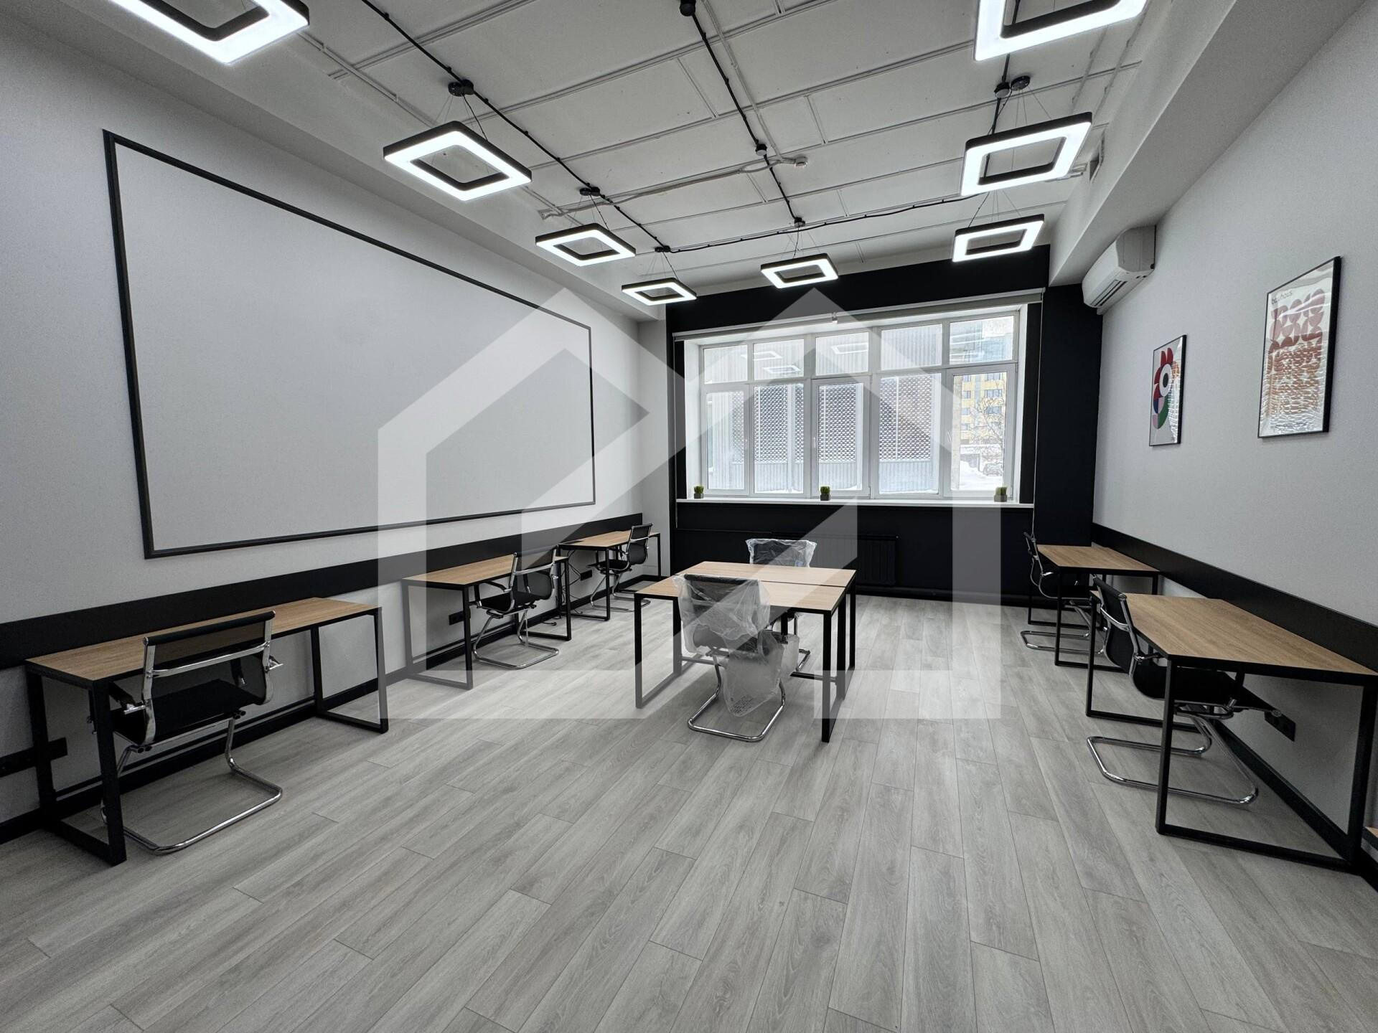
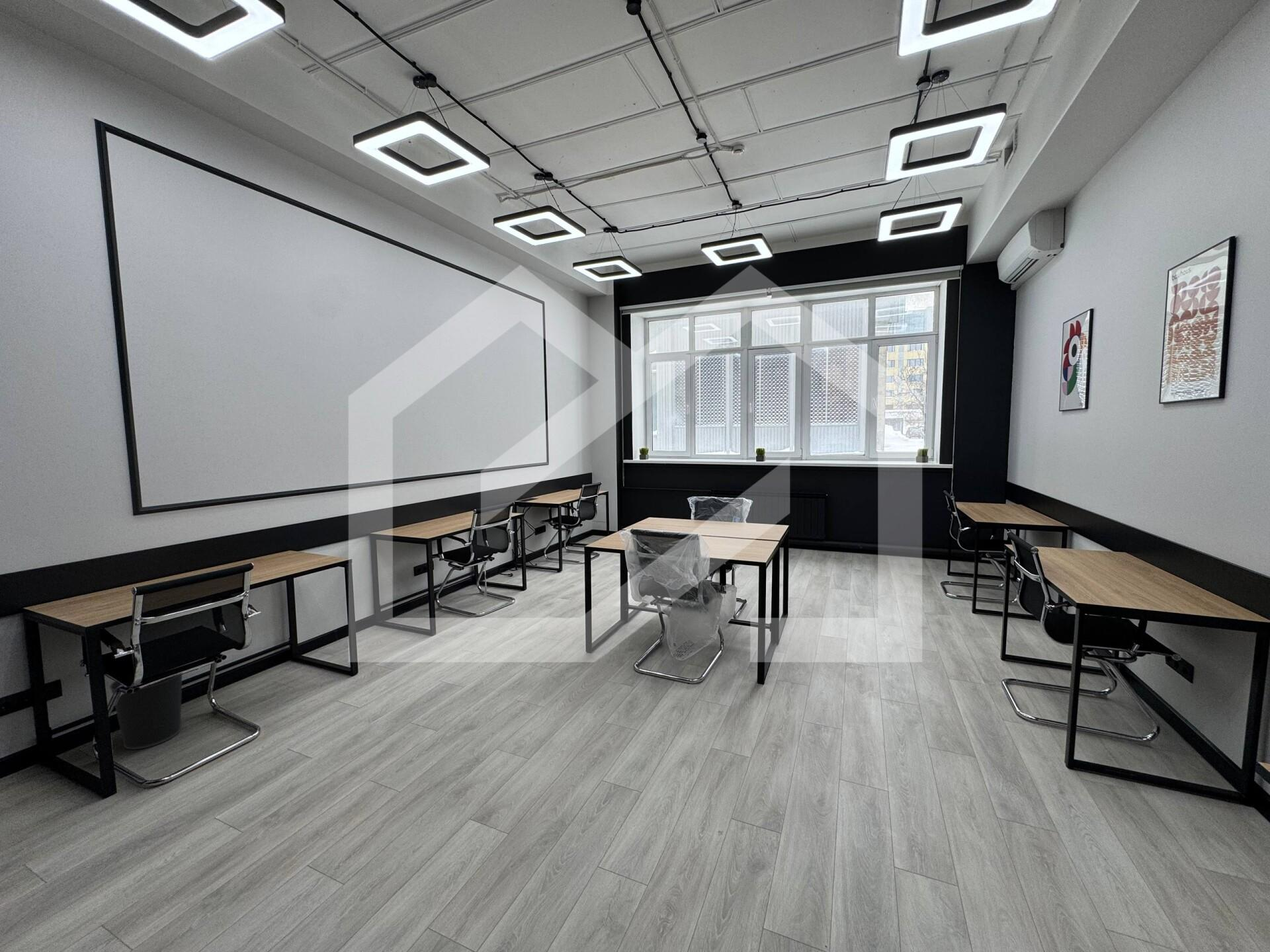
+ wastebasket (150, 707)
